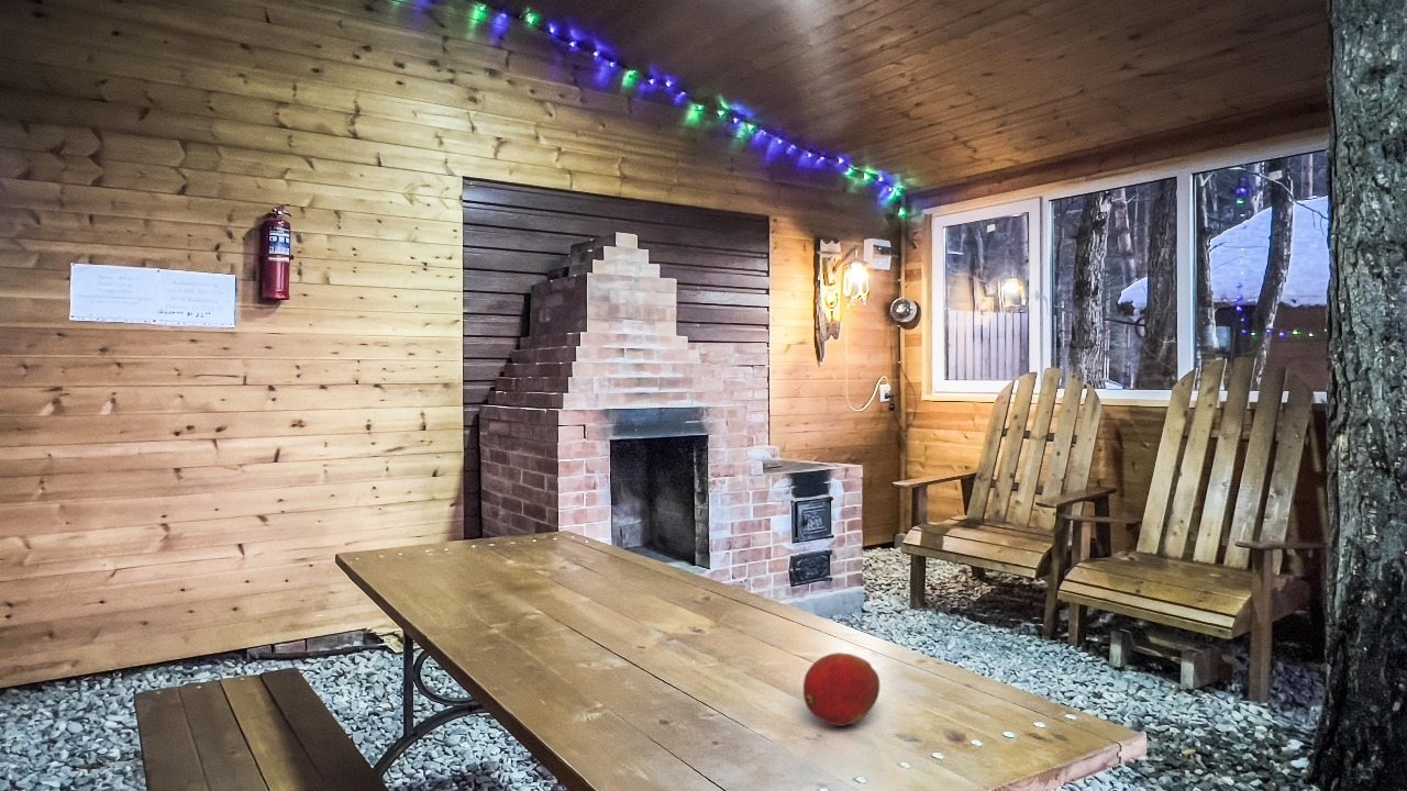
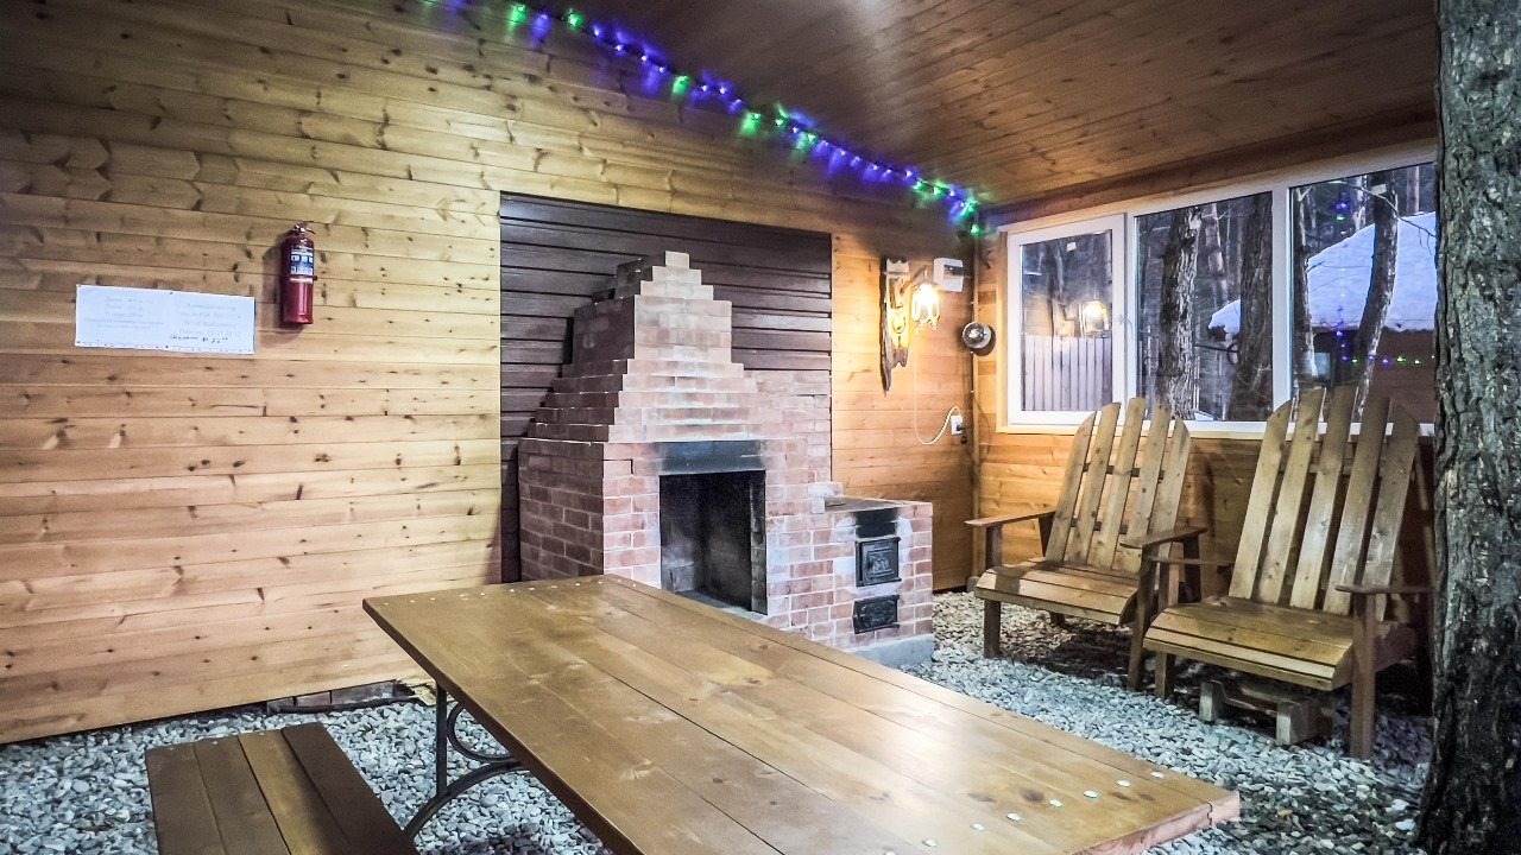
- fruit (842, 688)
